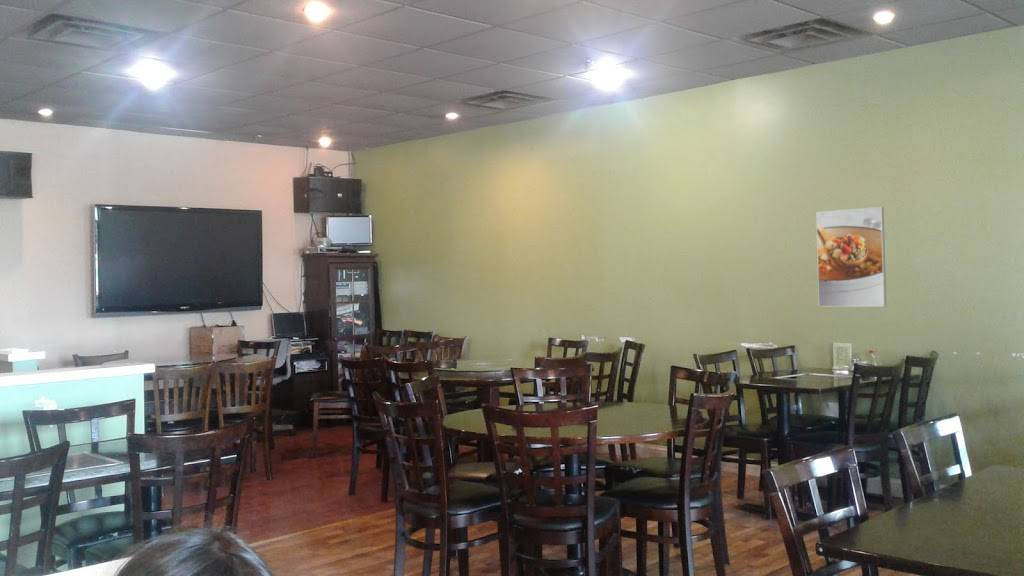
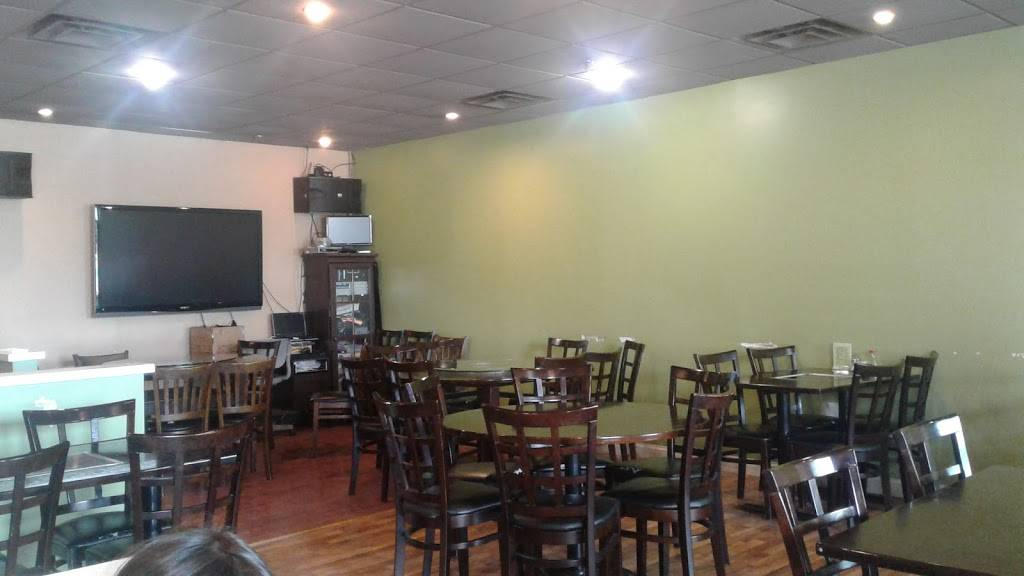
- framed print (850, 258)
